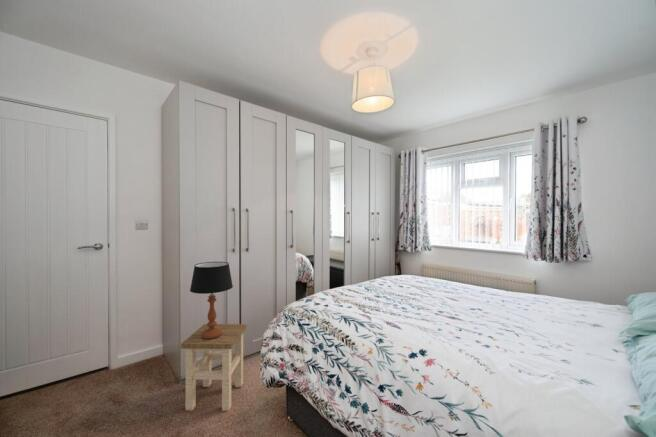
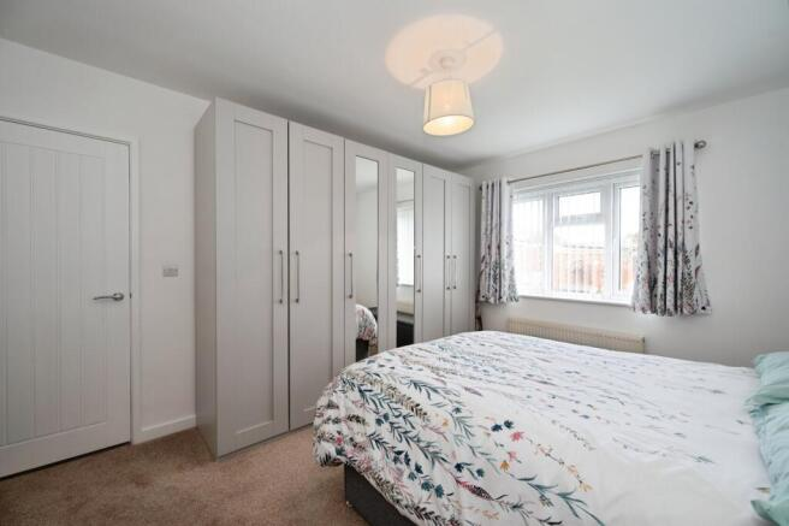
- table lamp (212, 299)
- stool (211, 364)
